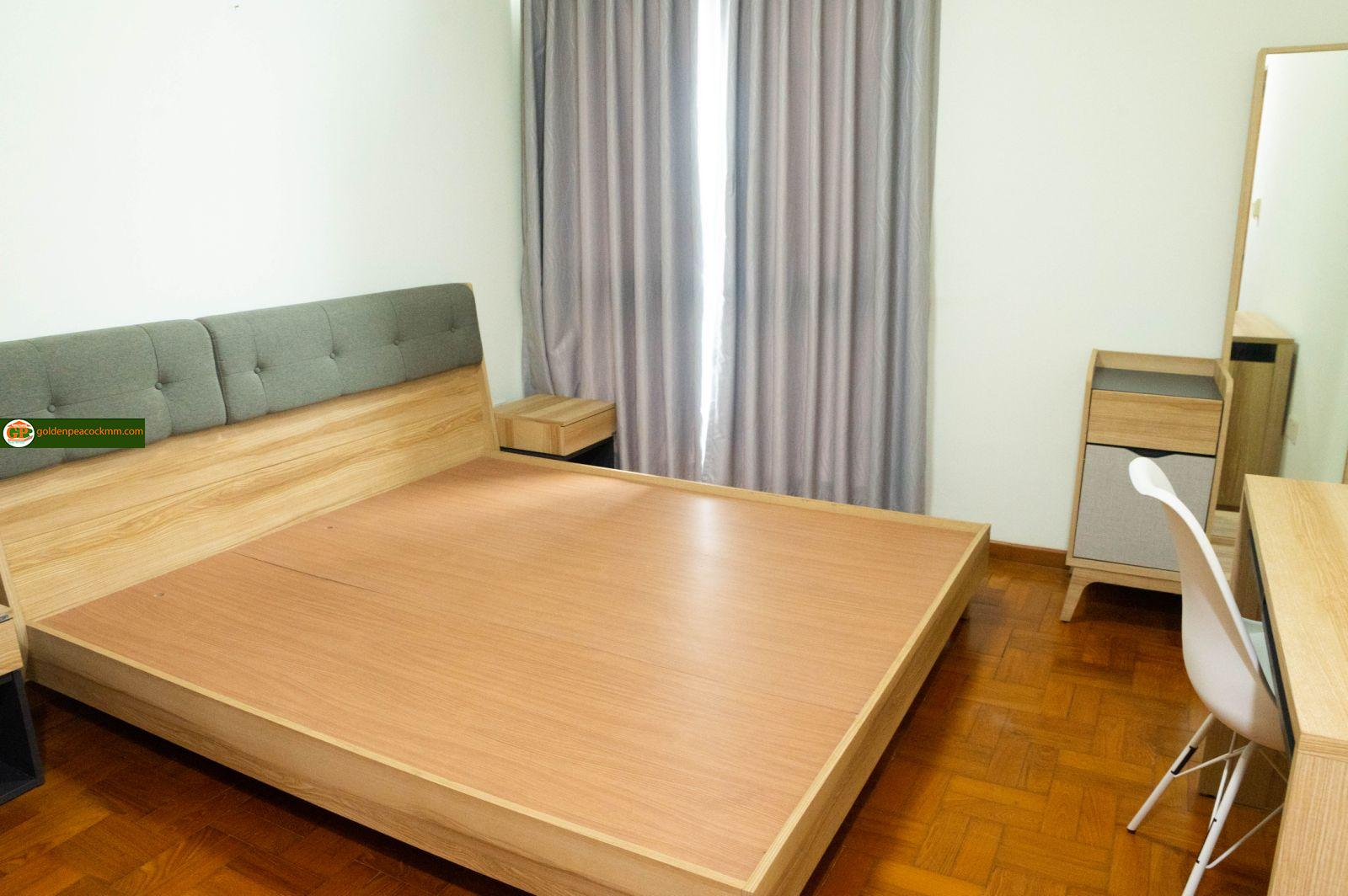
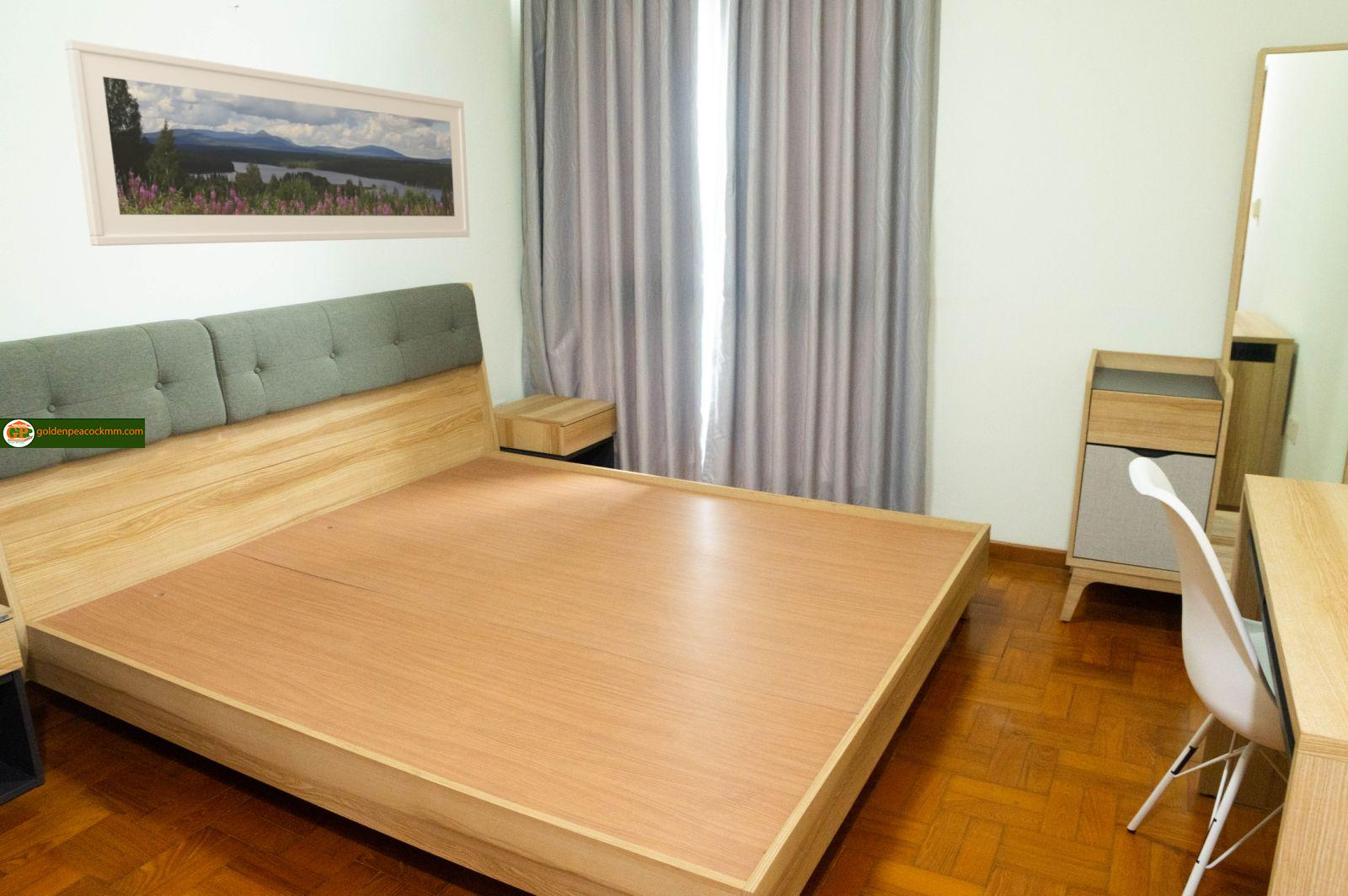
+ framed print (312, 160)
